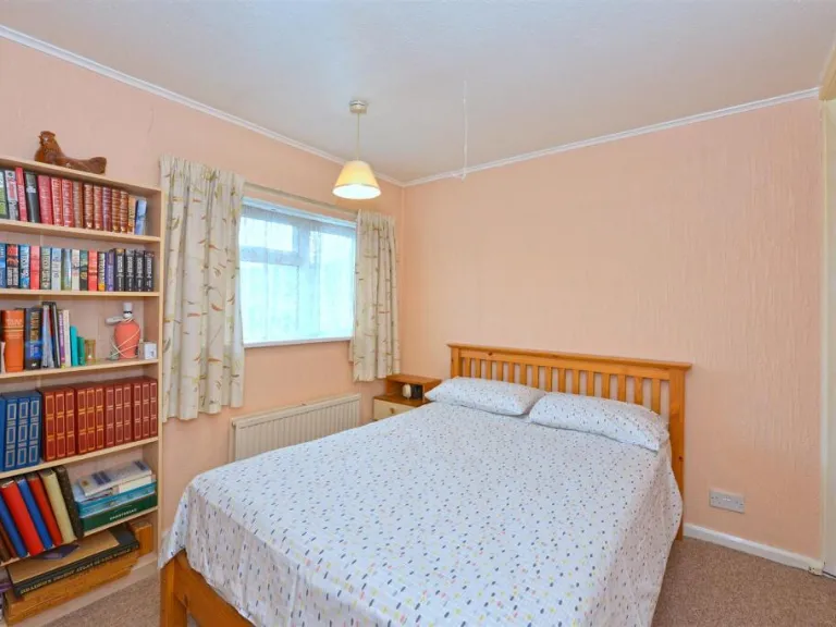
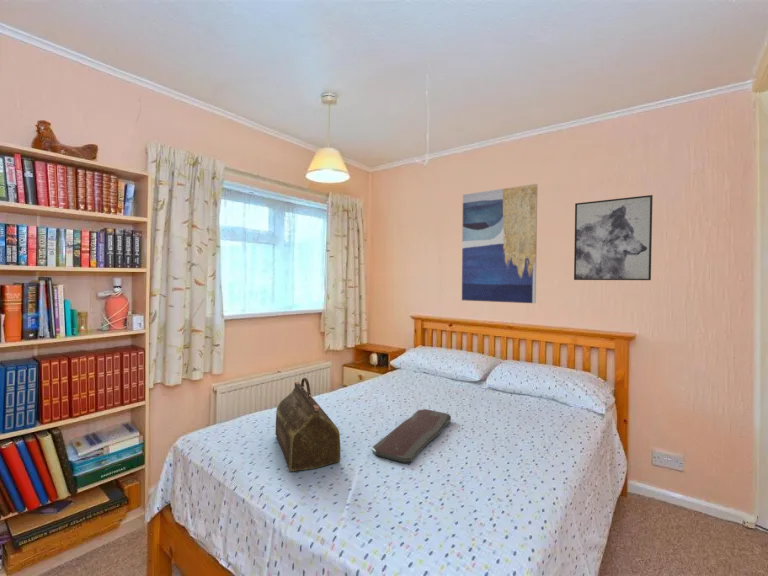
+ serving tray (415, 432)
+ wall art (497, 246)
+ handbag (305, 413)
+ wall art (611, 240)
